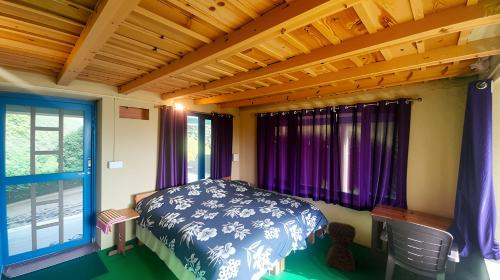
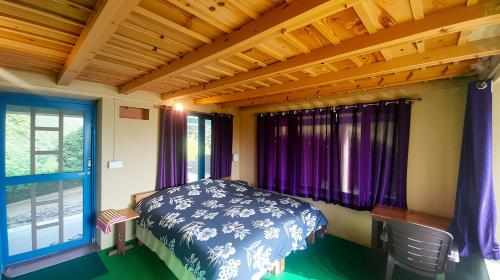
- stool (341, 244)
